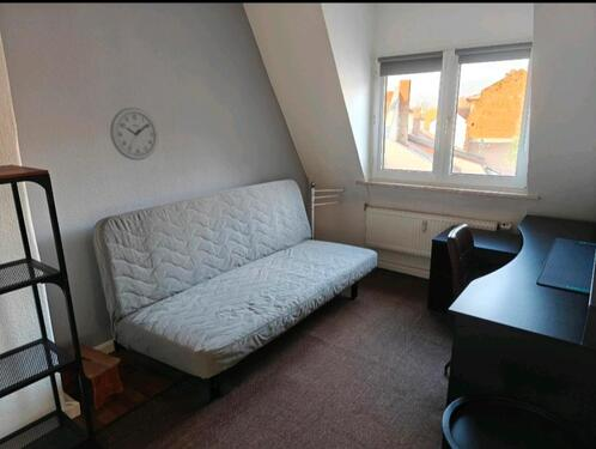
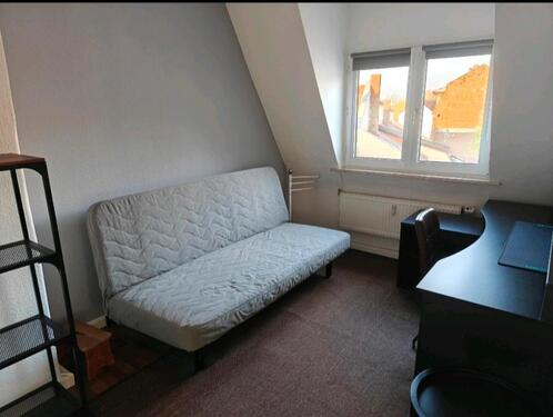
- wall clock (135, 134)
